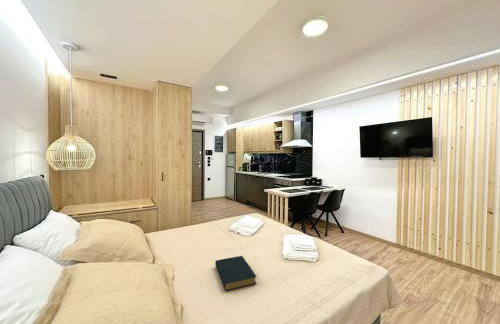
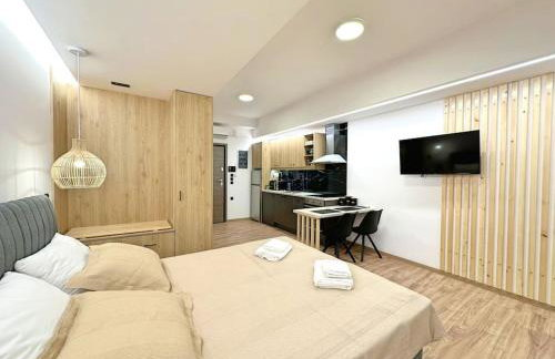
- hardback book (234, 271)
